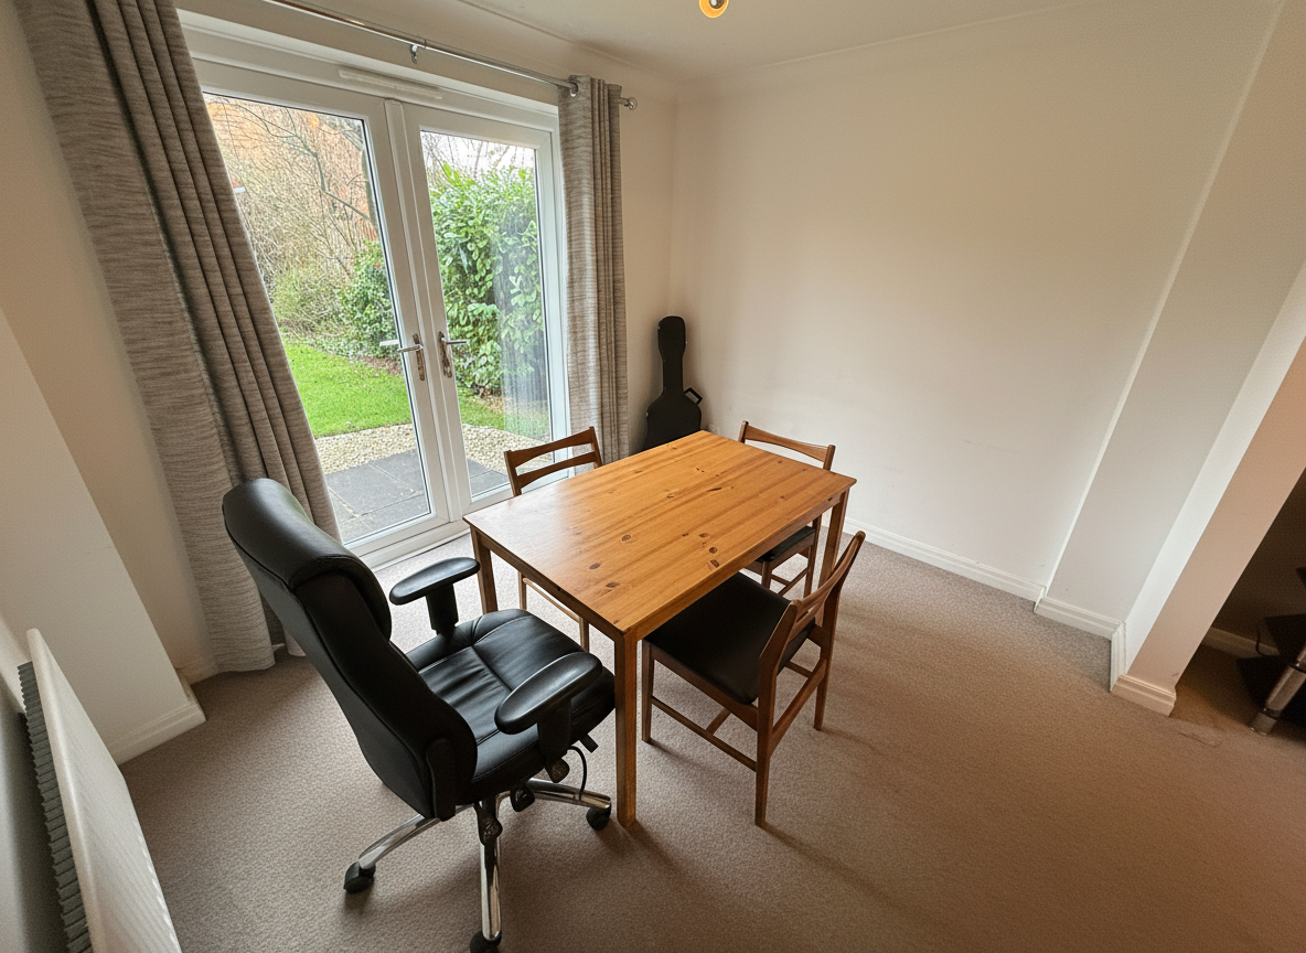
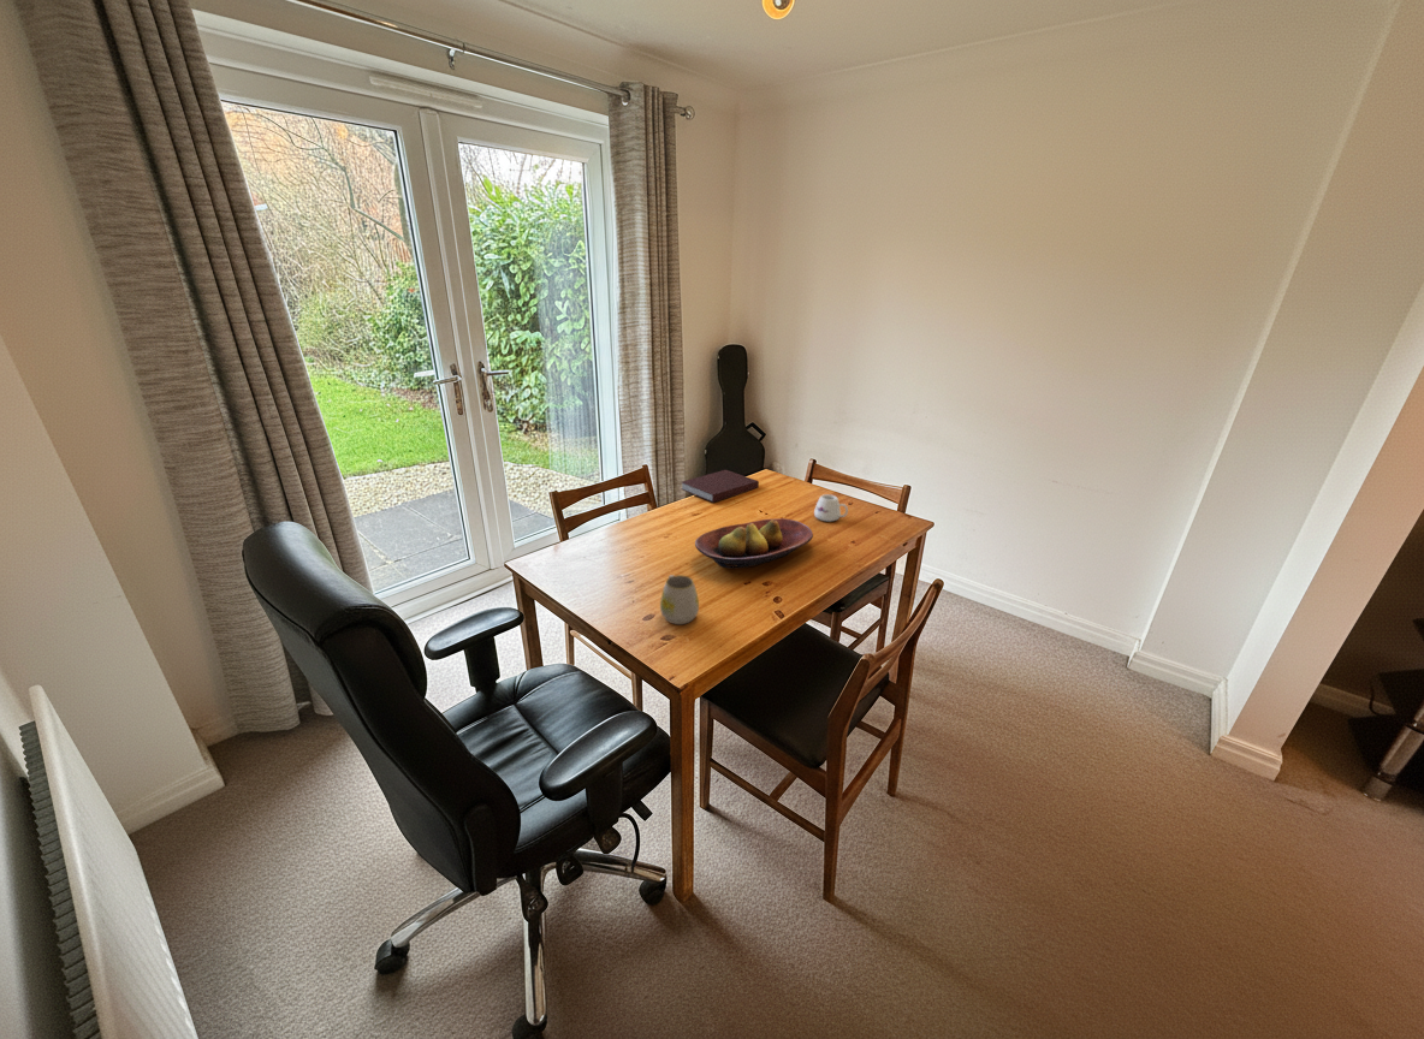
+ mug (677, 596)
+ fruit bowl (755, 539)
+ mug (831, 507)
+ notebook (719, 485)
